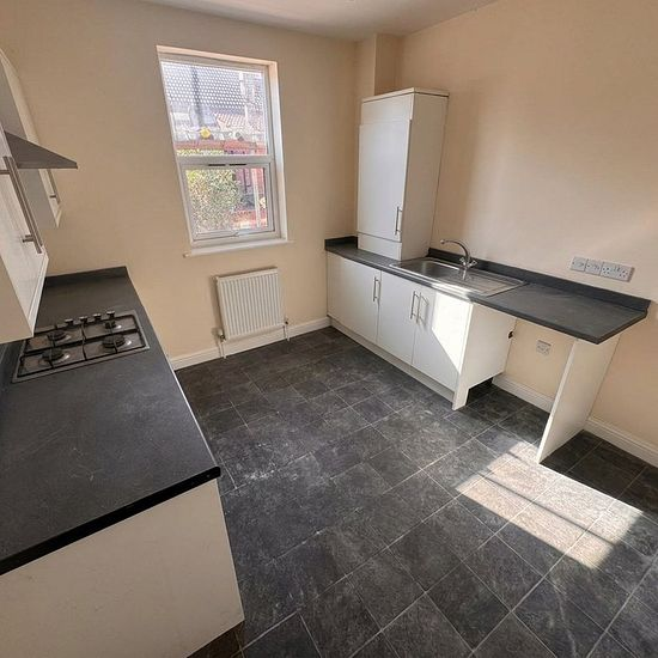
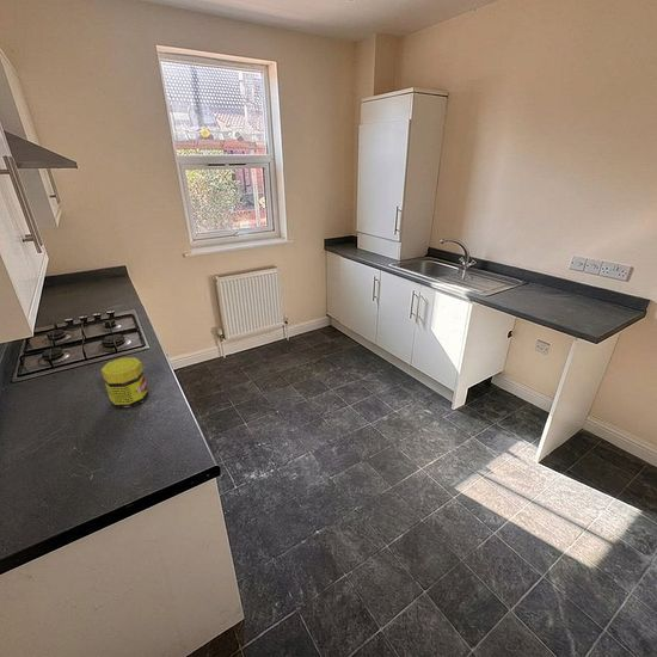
+ jar (125, 382)
